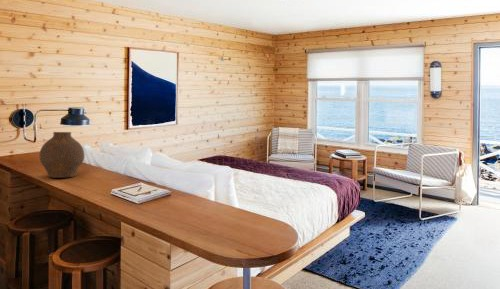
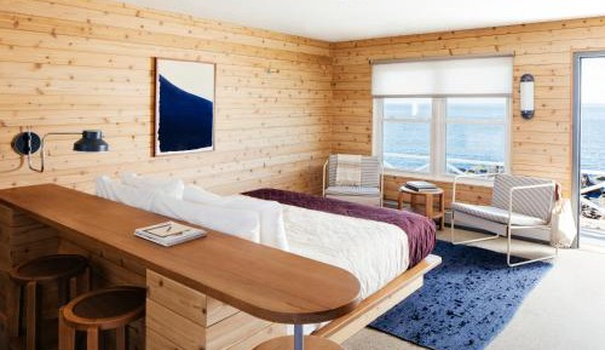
- vase (62, 154)
